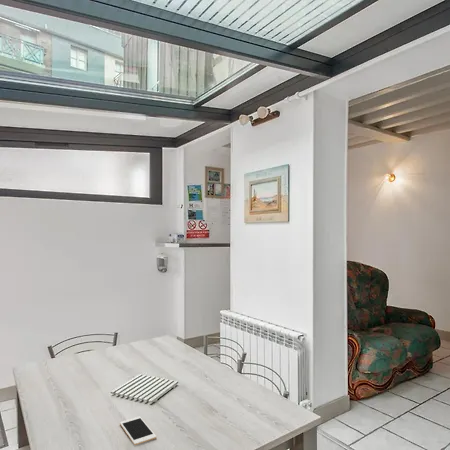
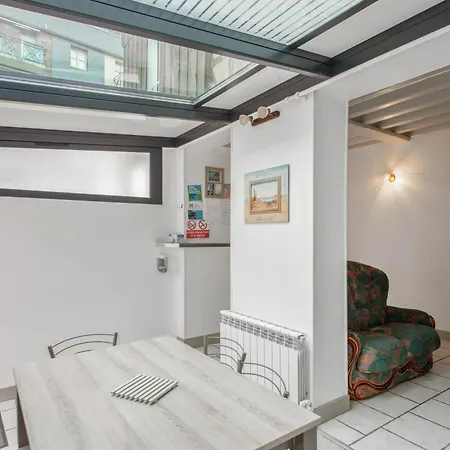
- cell phone (137, 429)
